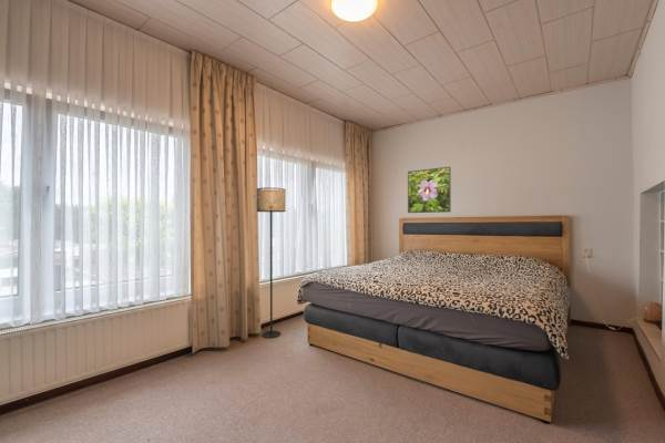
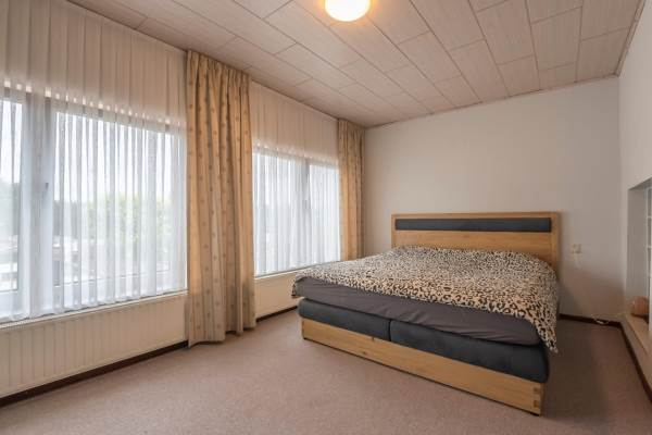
- floor lamp (270, 261)
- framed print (428, 190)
